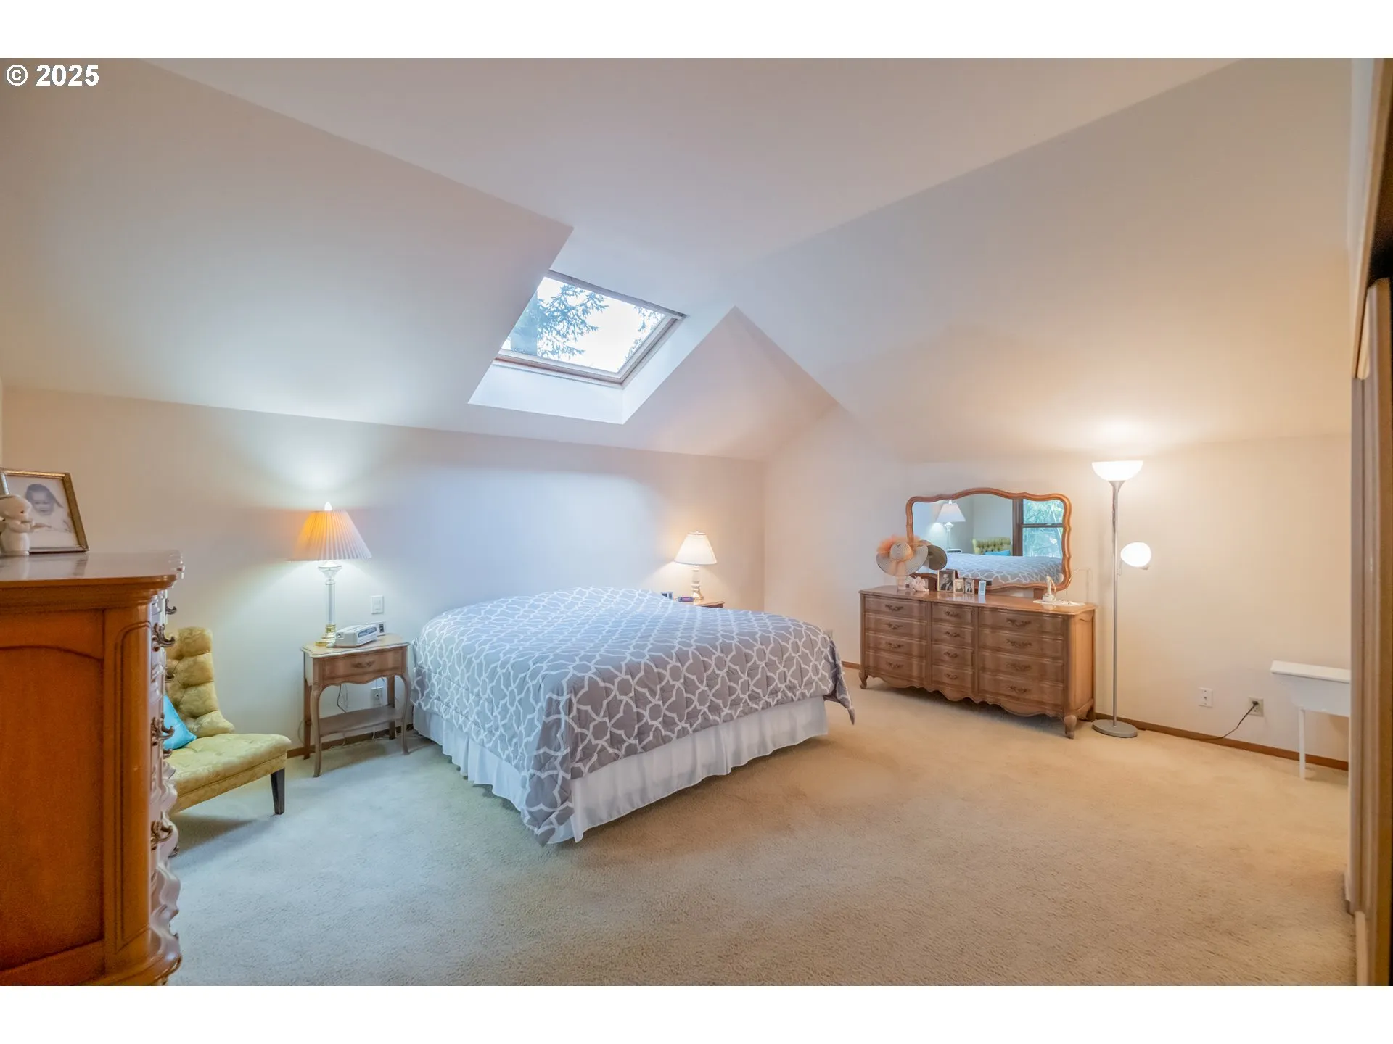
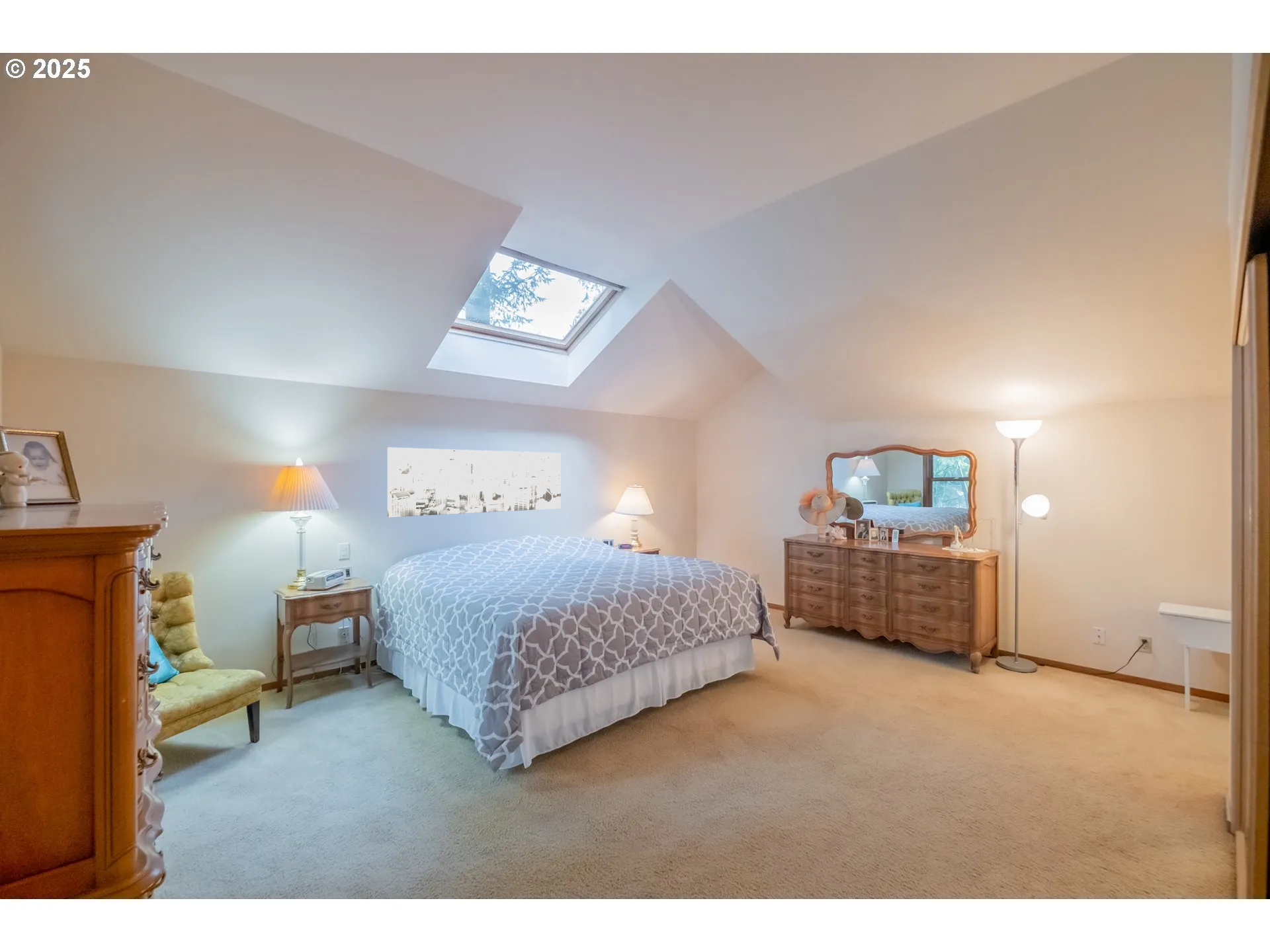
+ wall art (484, 481)
